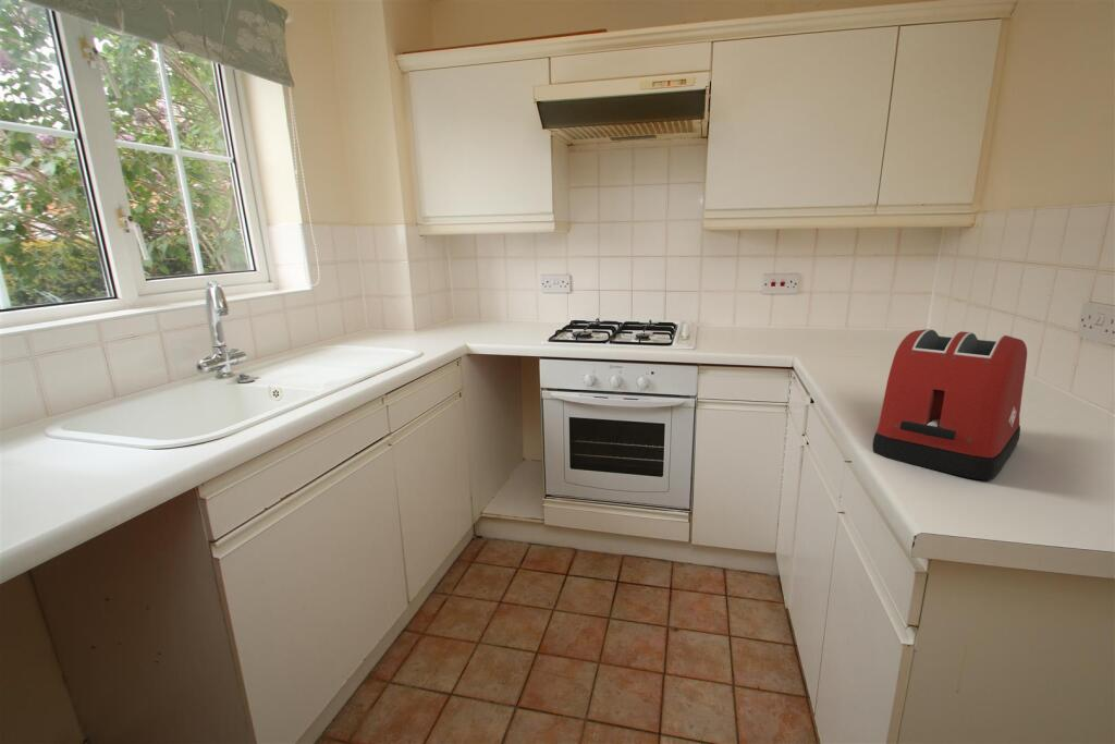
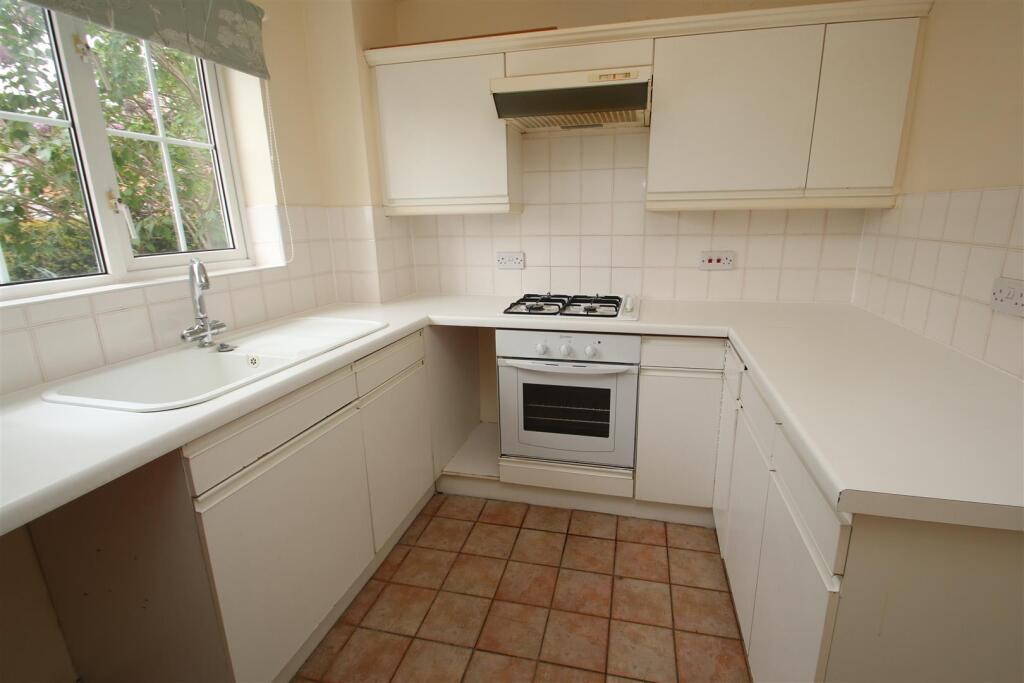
- toaster (954, 391)
